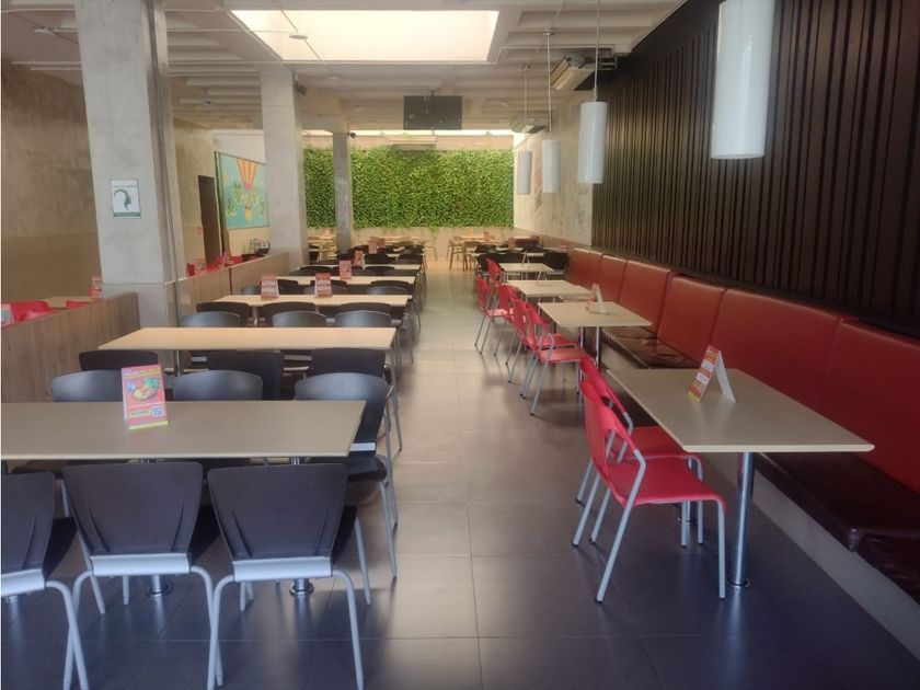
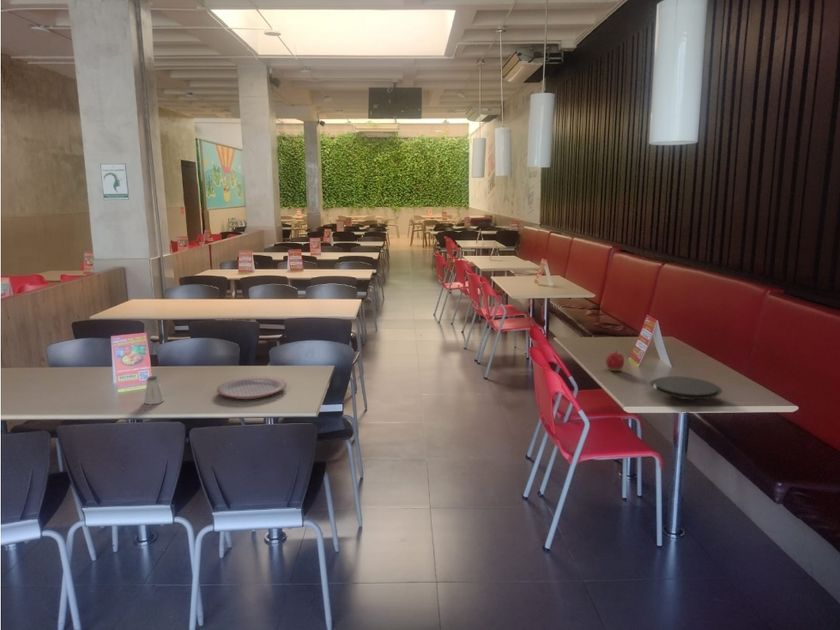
+ plate (685, 391)
+ plate (252, 388)
+ saltshaker (153, 389)
+ apple (615, 359)
